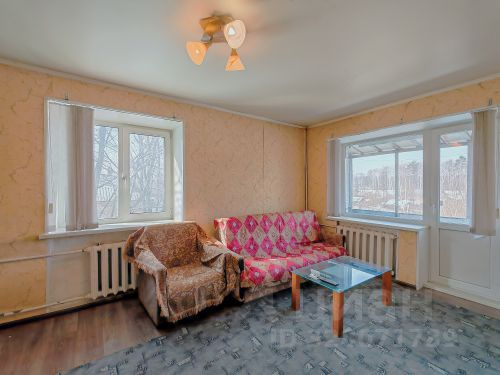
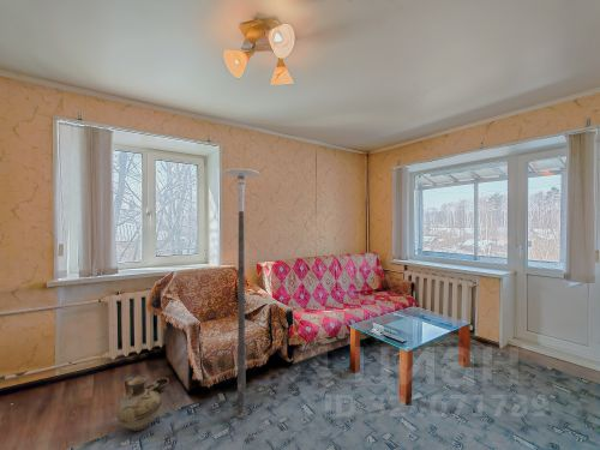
+ pole (241, 292)
+ ceramic jug (143, 402)
